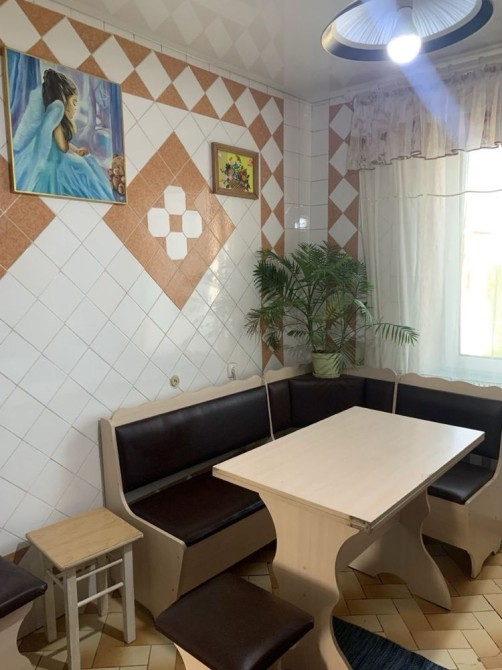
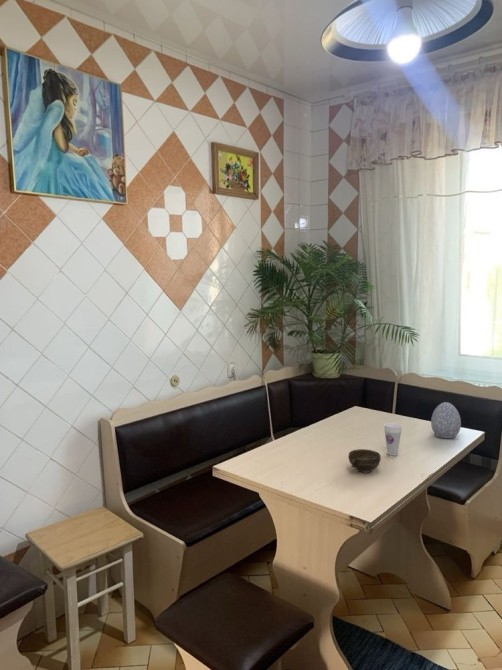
+ cup (362, 463)
+ decorative egg (445, 419)
+ cup (392, 439)
